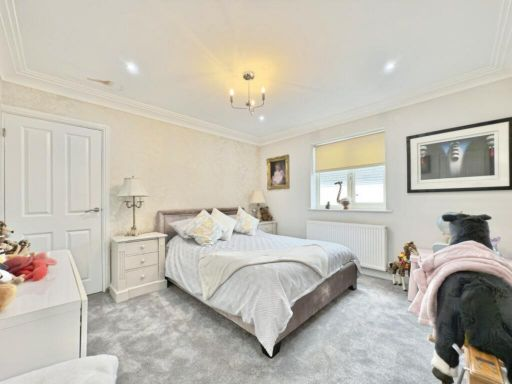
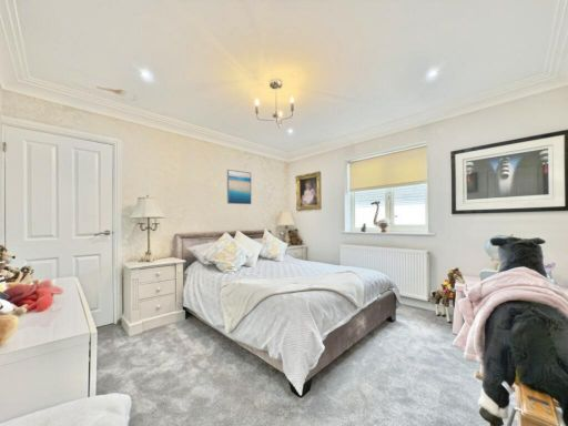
+ wall art (239, 187)
